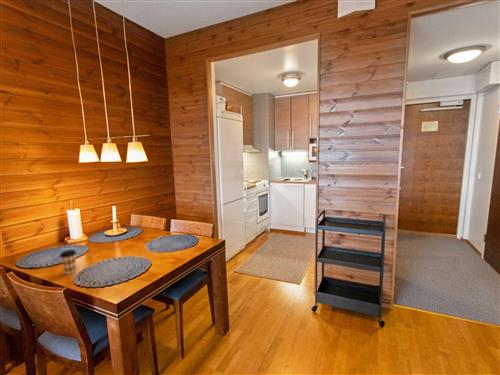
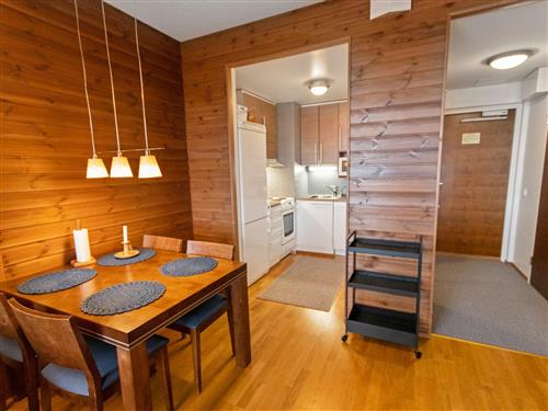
- coffee cup (69, 262)
